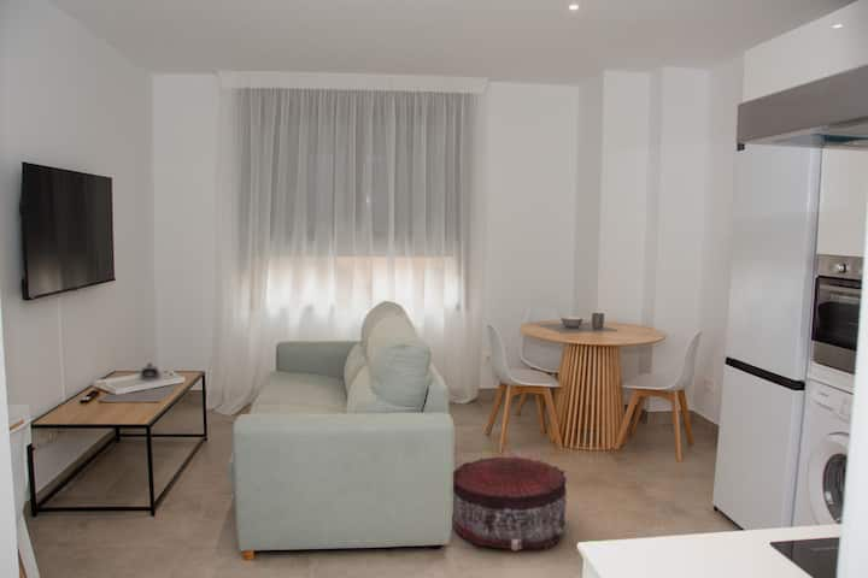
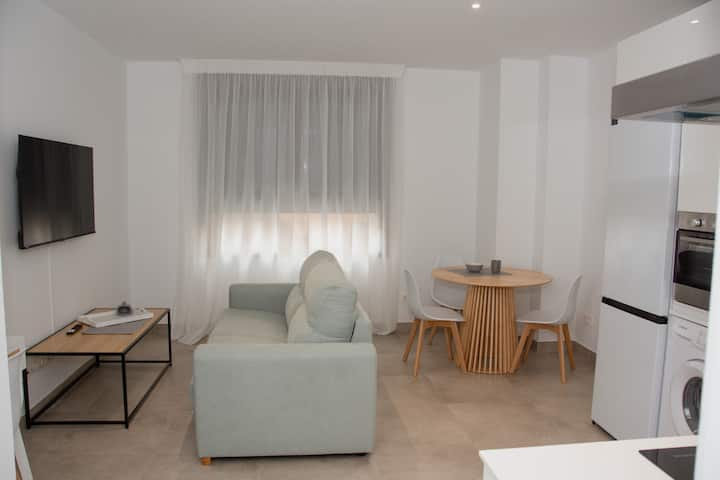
- pouf (510, 496)
